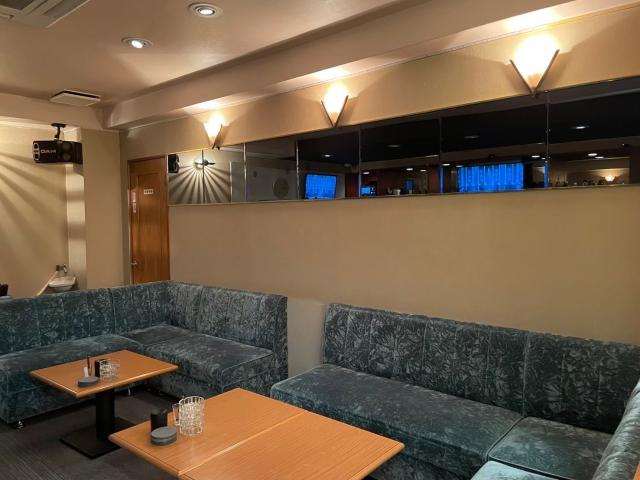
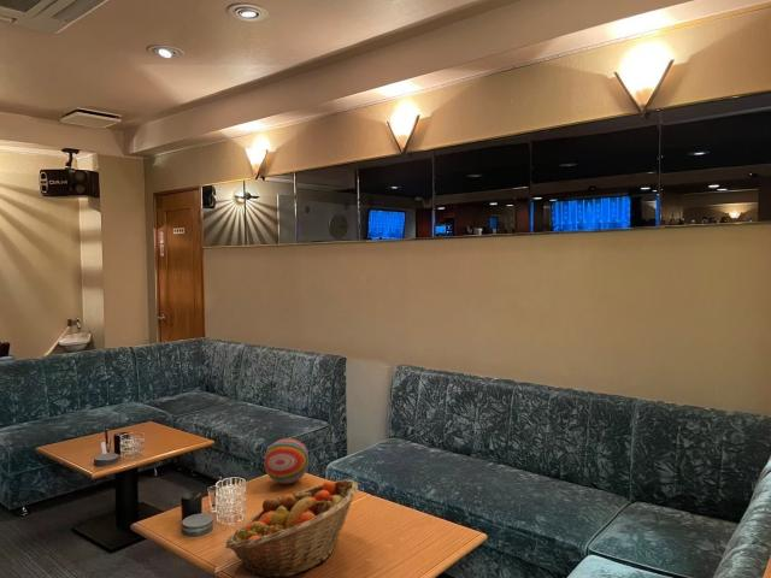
+ decorative ball (287, 460)
+ fruit basket (295, 521)
